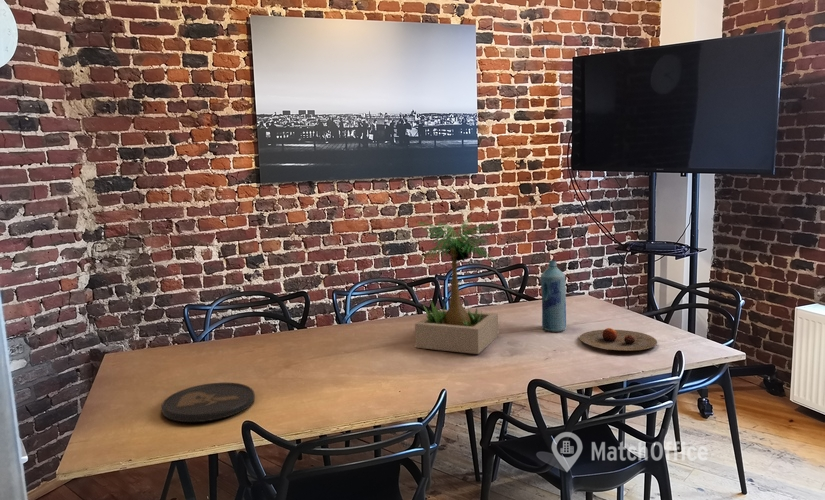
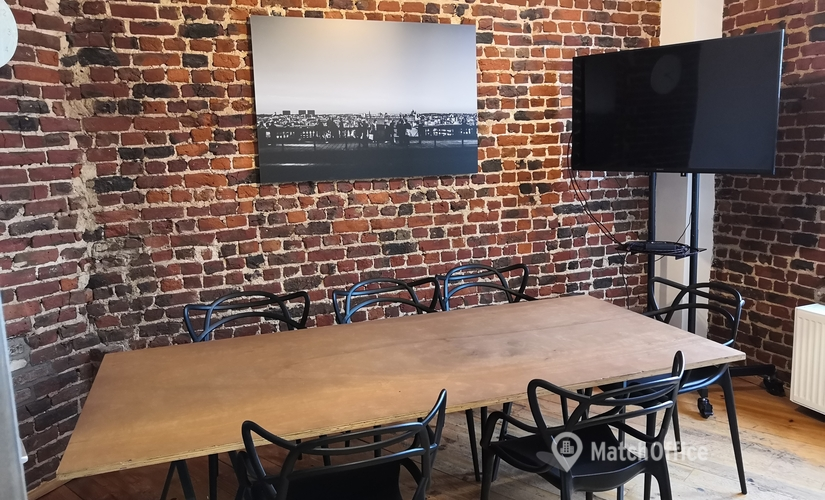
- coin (209, 400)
- potted plant (451, 283)
- bottle (553, 295)
- plate (617, 336)
